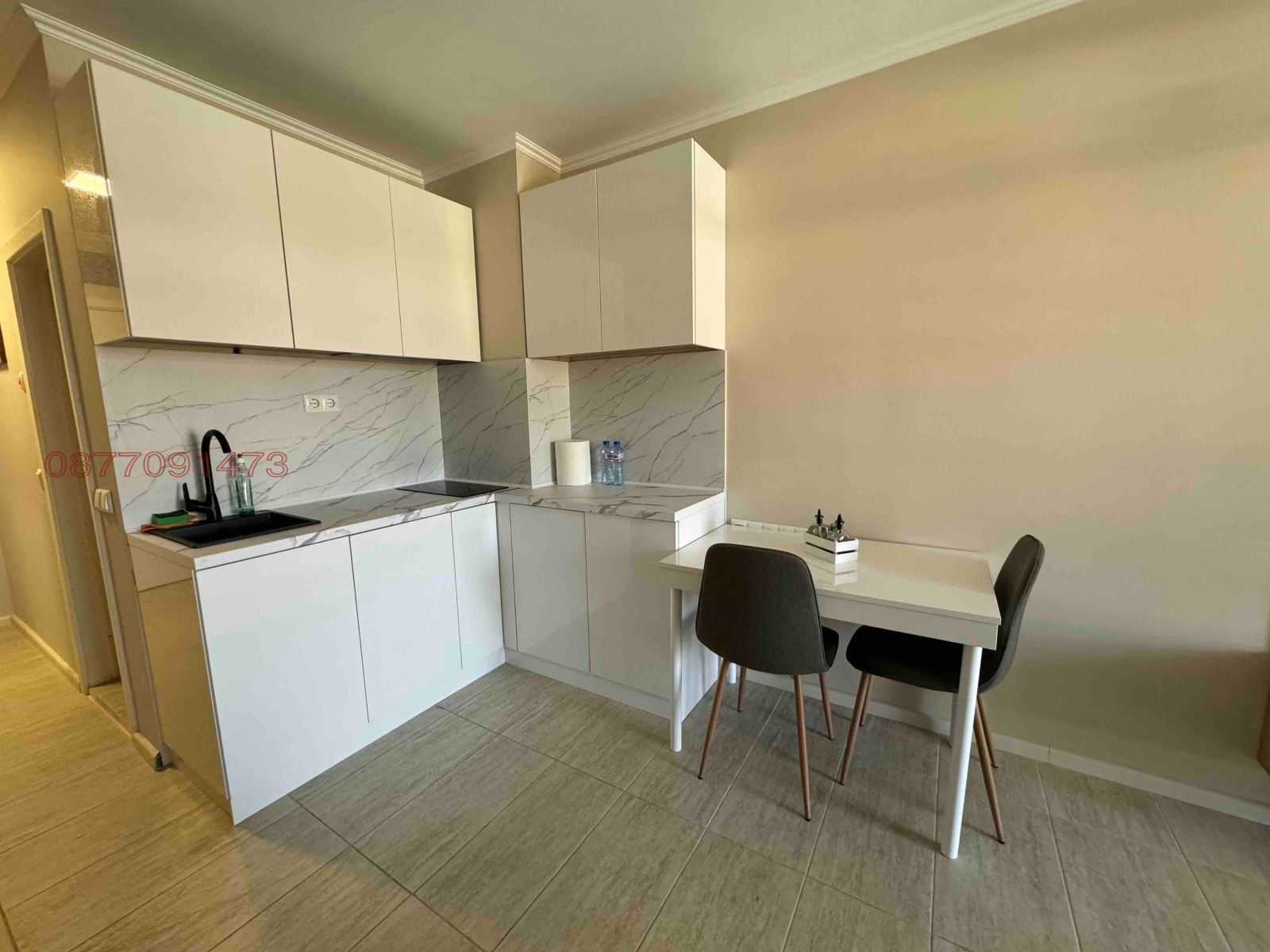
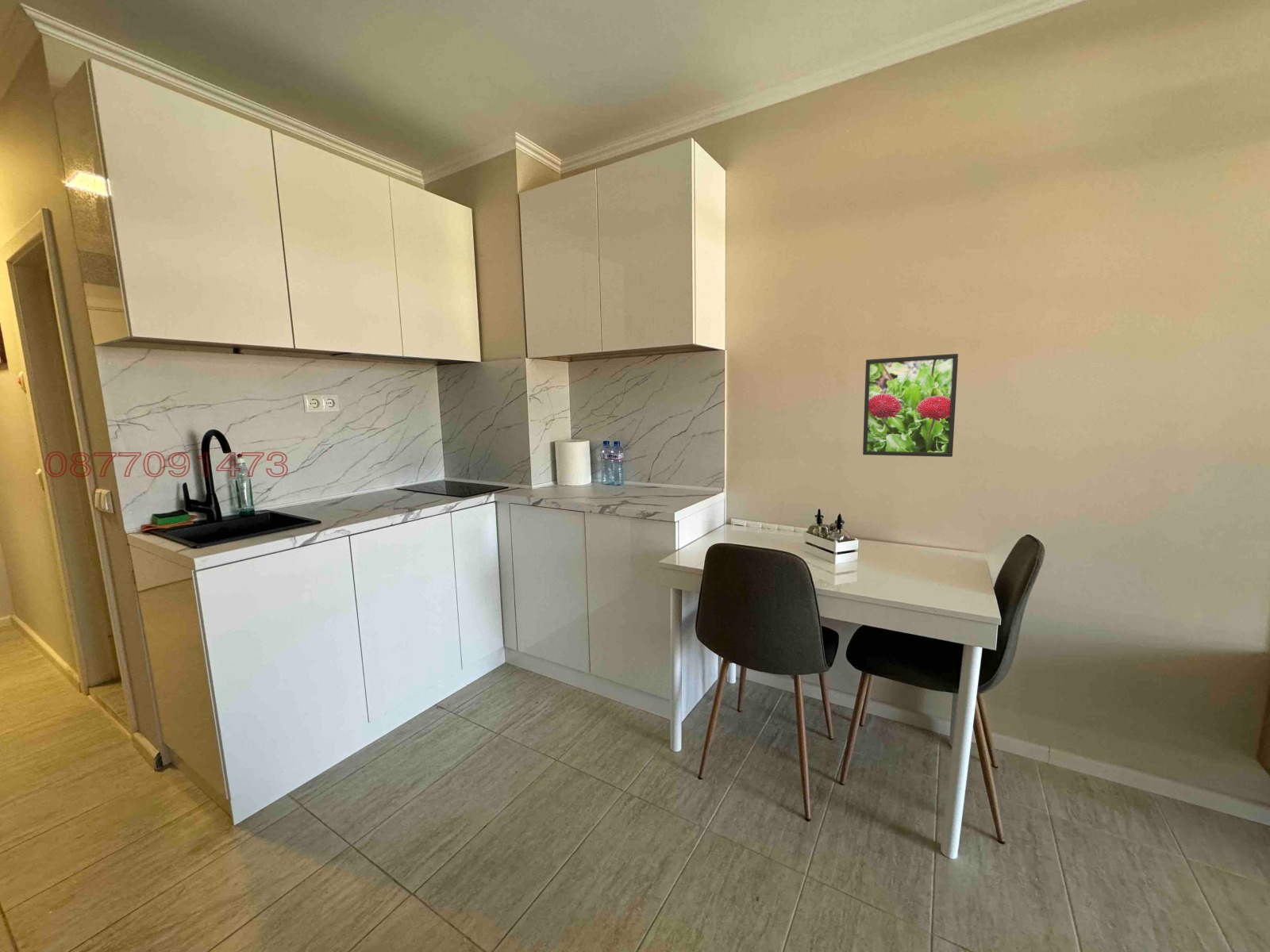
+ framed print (908, 406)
